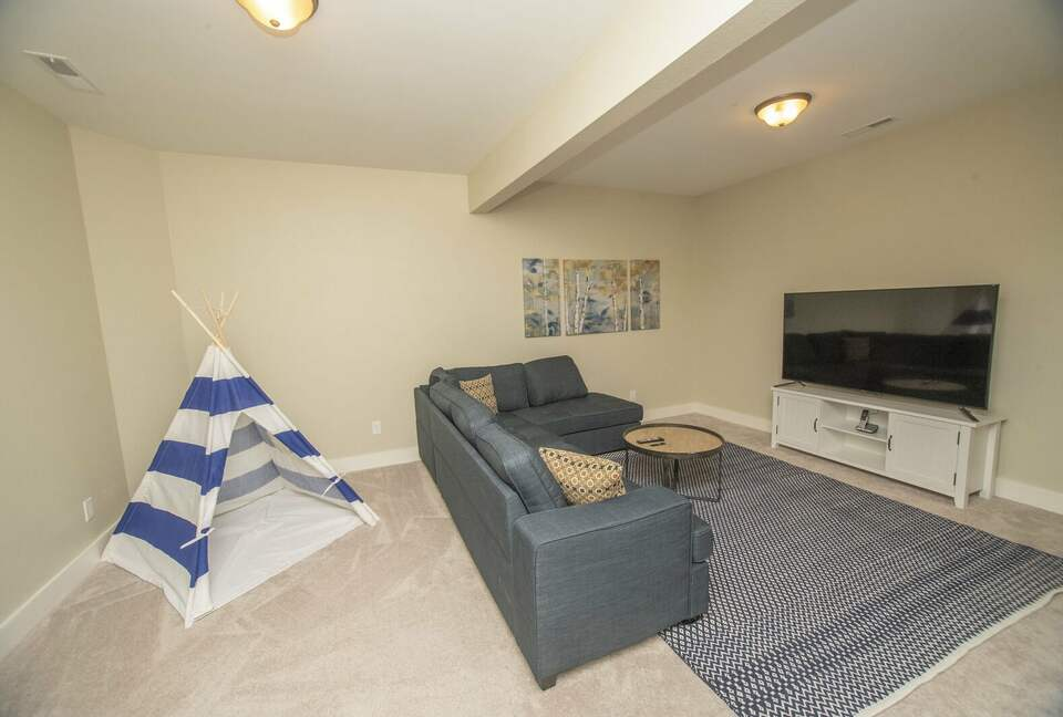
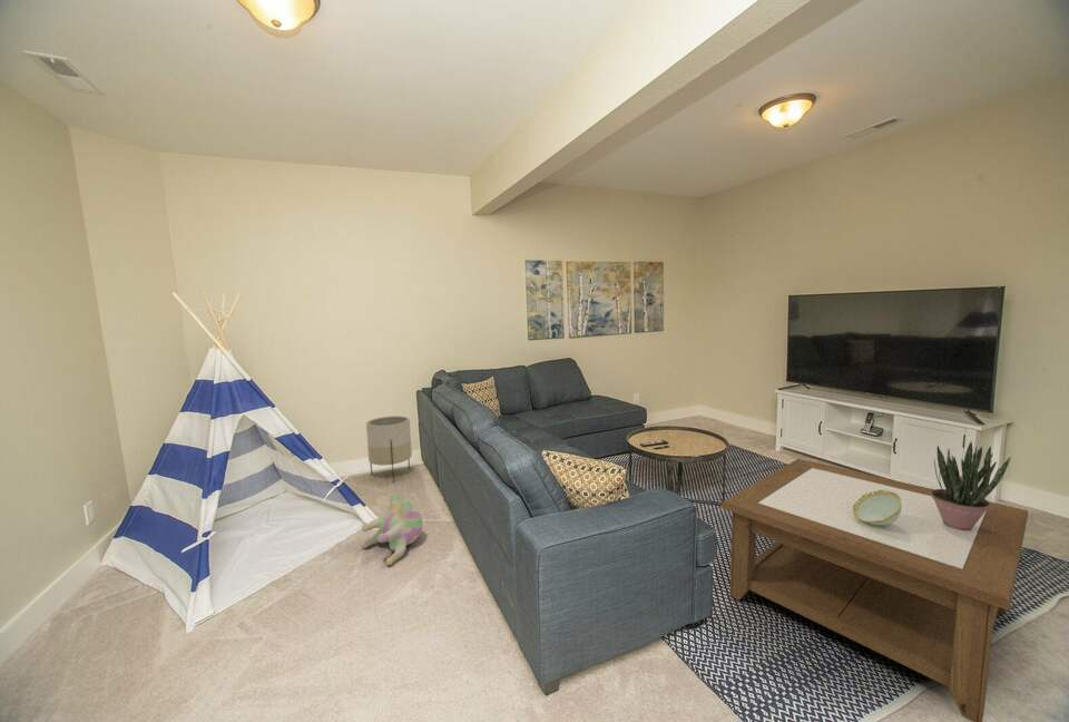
+ potted plant (965, 484)
+ decorative bowl (876, 507)
+ plush toy (395, 523)
+ coffee table (865, 555)
+ planter (390, 448)
